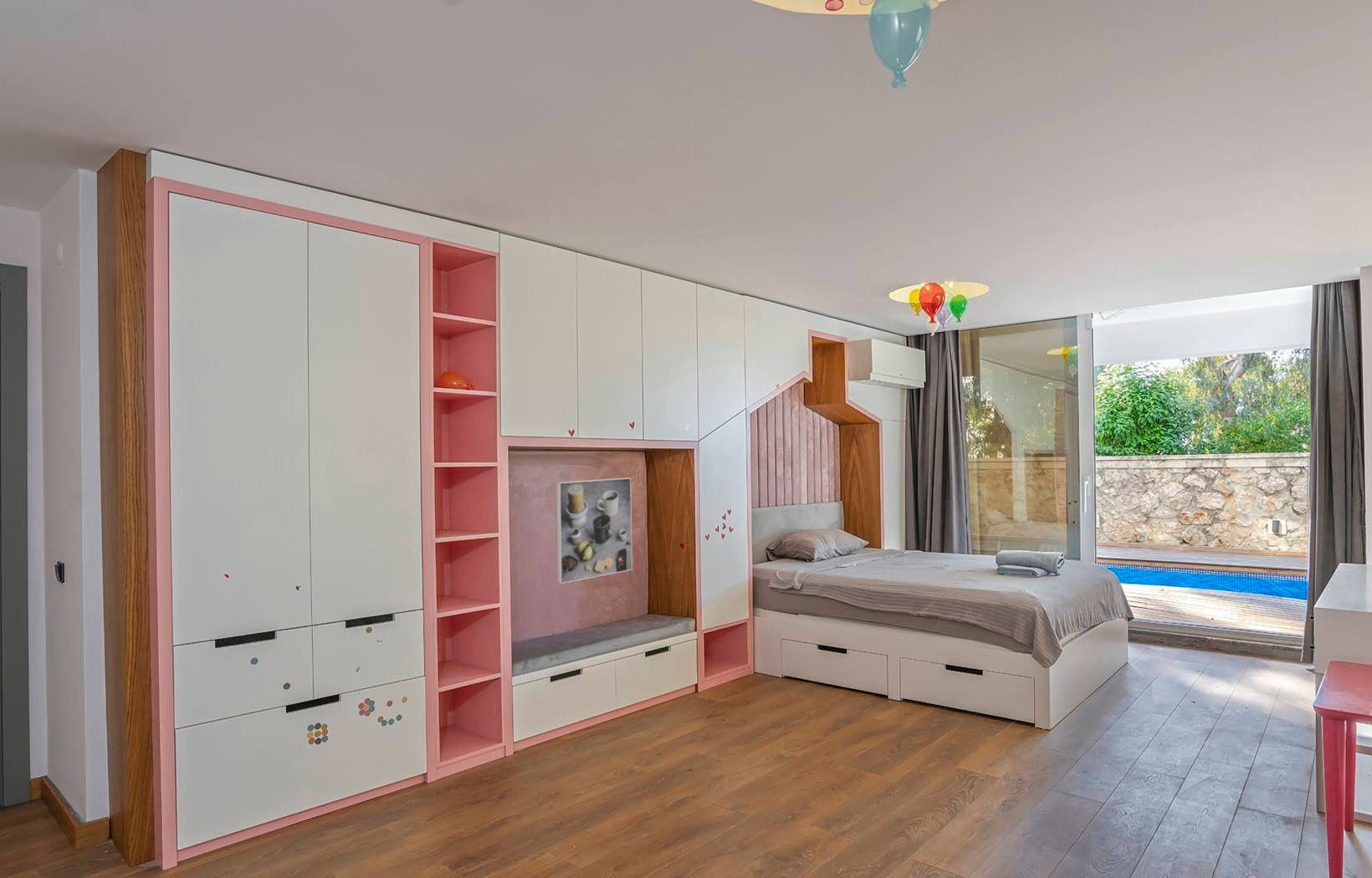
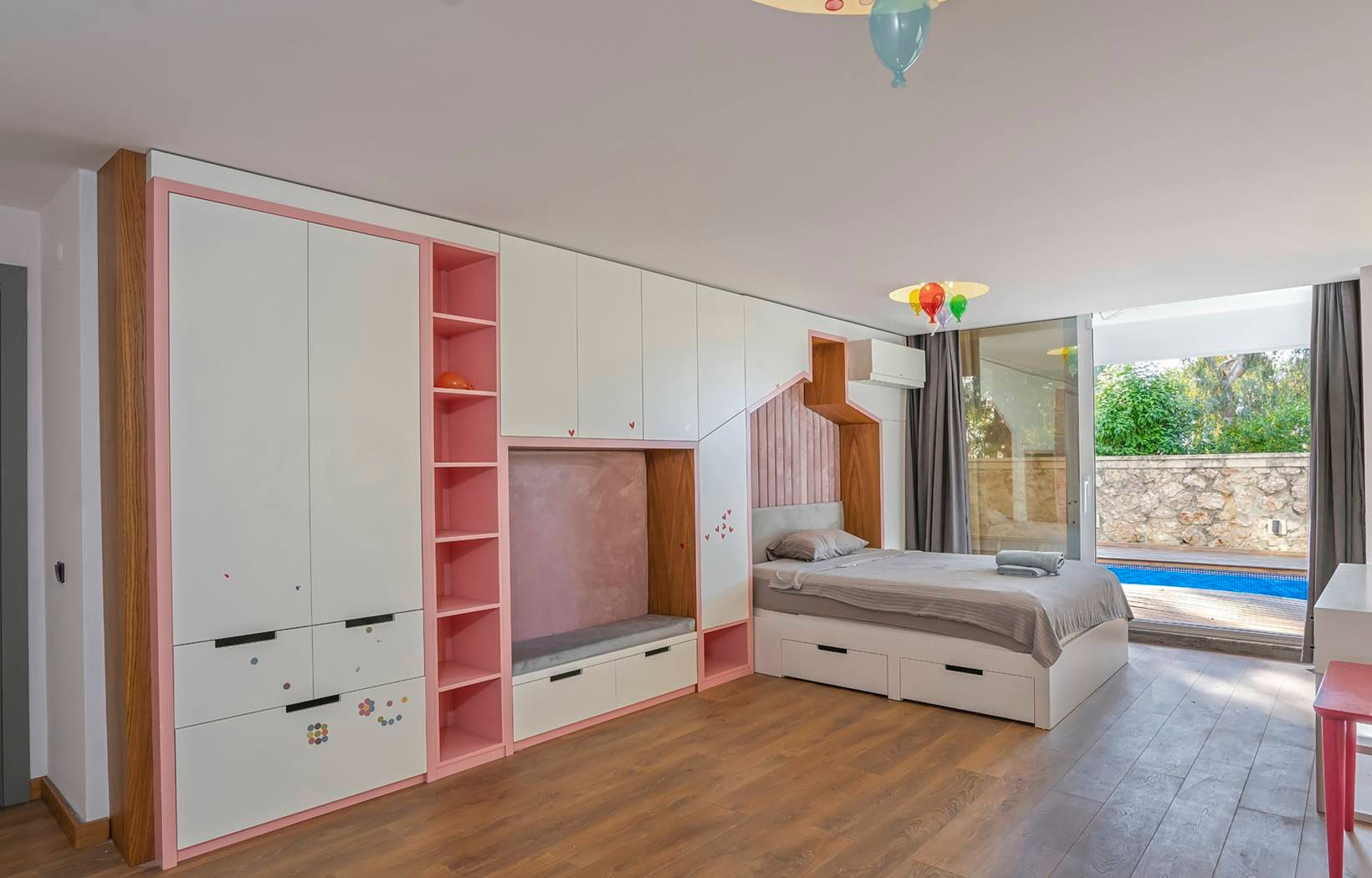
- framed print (596, 528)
